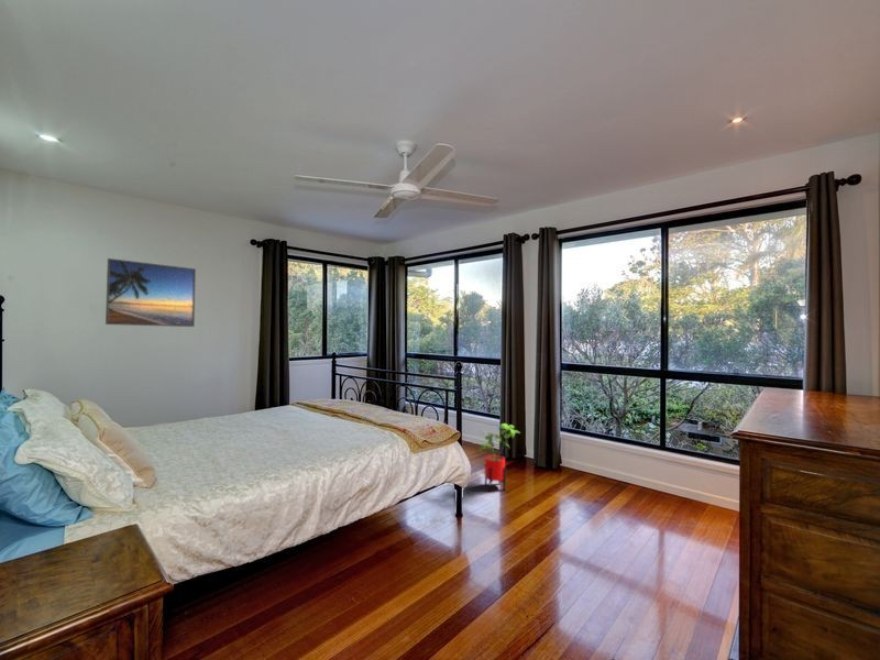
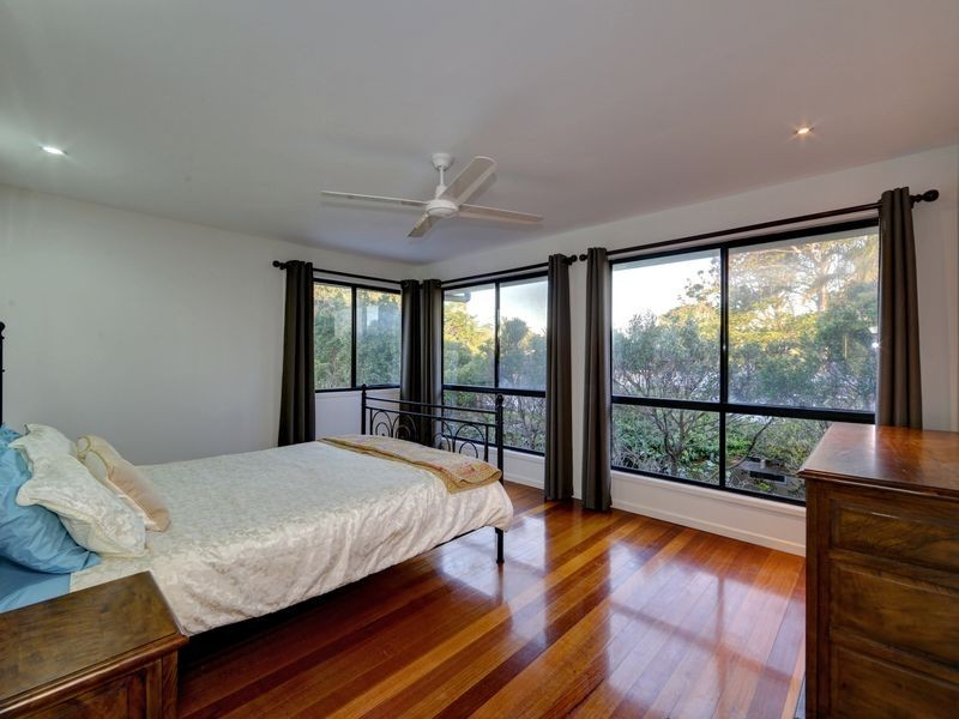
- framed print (153, 295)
- house plant (496, 455)
